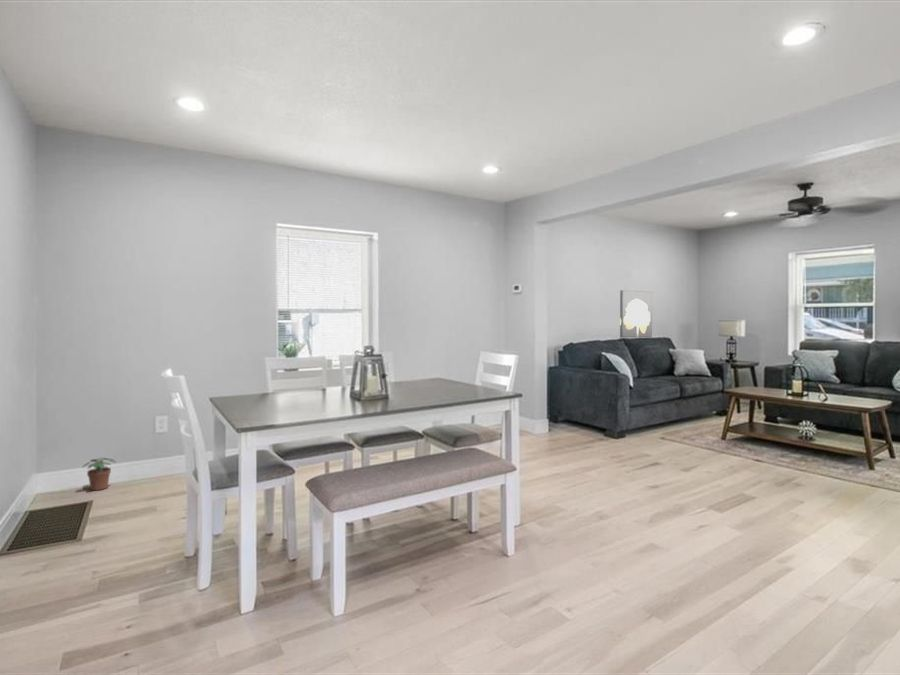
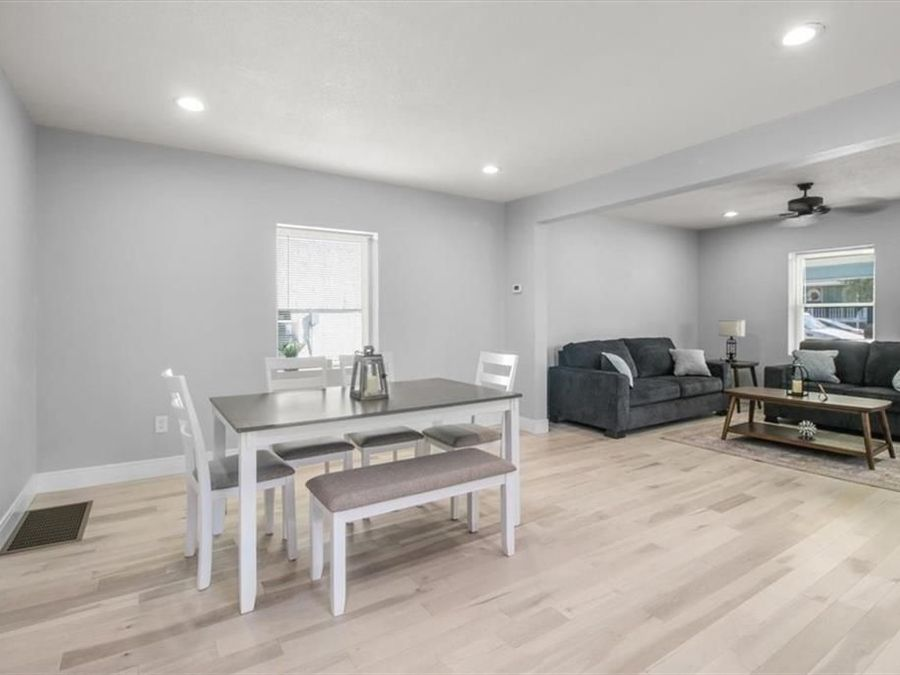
- potted plant (99, 473)
- wall art (636, 314)
